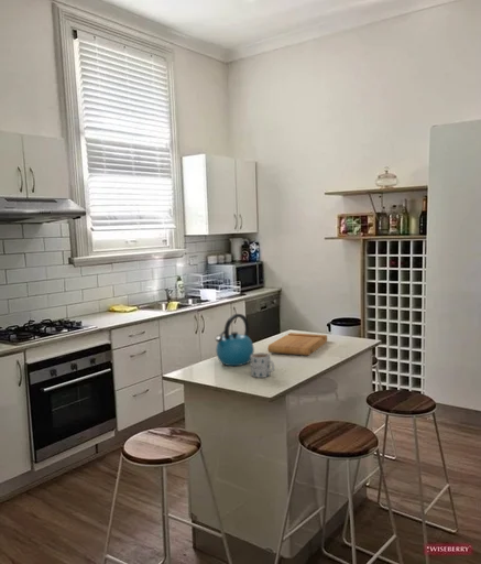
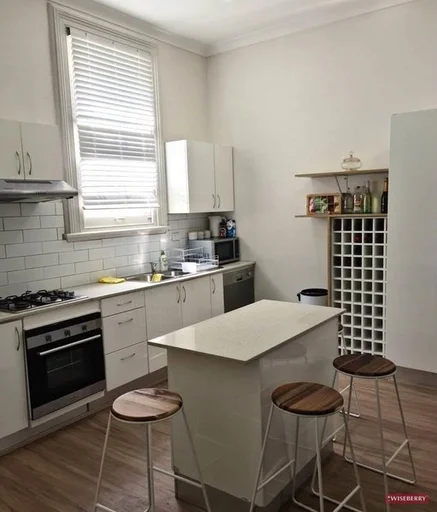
- mug (263, 366)
- kettle (232, 338)
- cutting board (298, 343)
